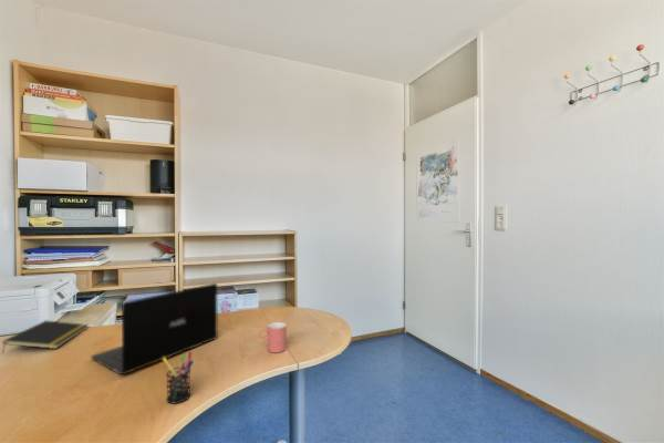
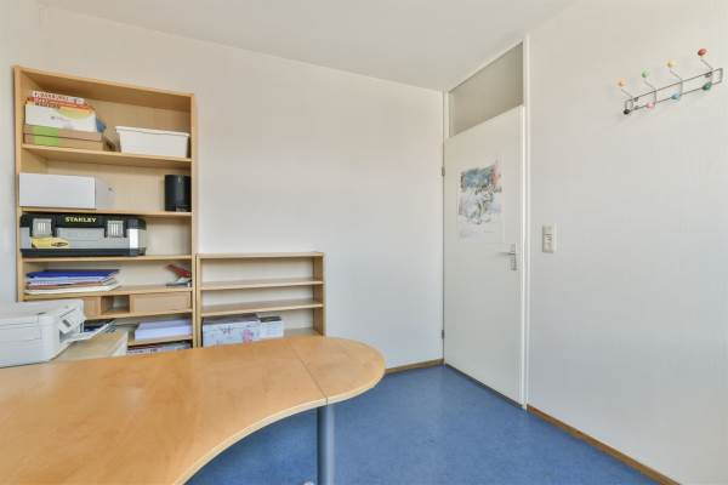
- laptop (158, 318)
- pen holder (180, 373)
- cup (272, 337)
- notepad (50, 333)
